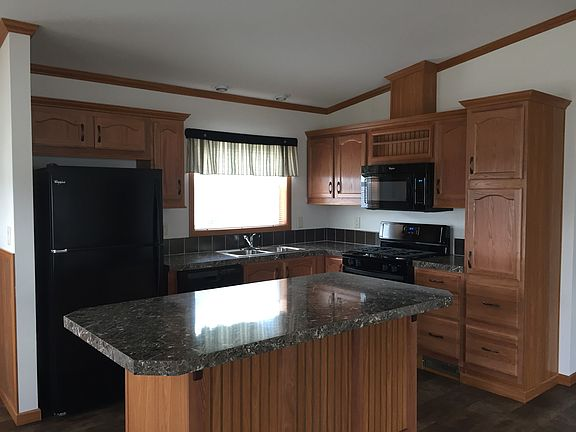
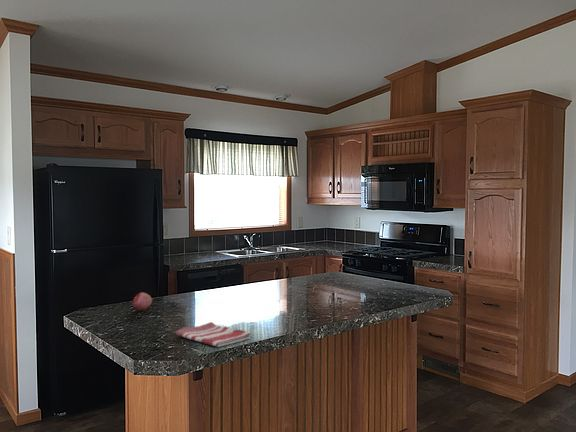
+ fruit (142, 301)
+ dish towel (213, 333)
